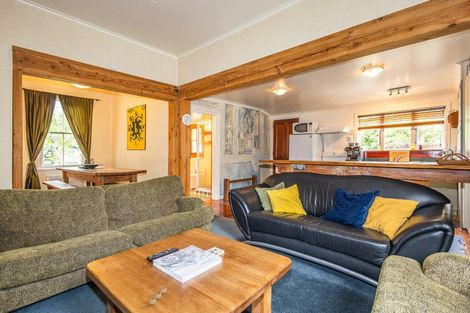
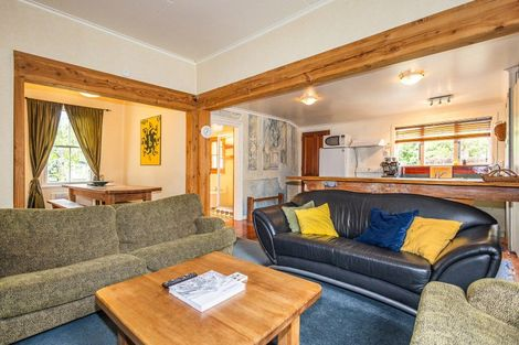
- candle (158, 294)
